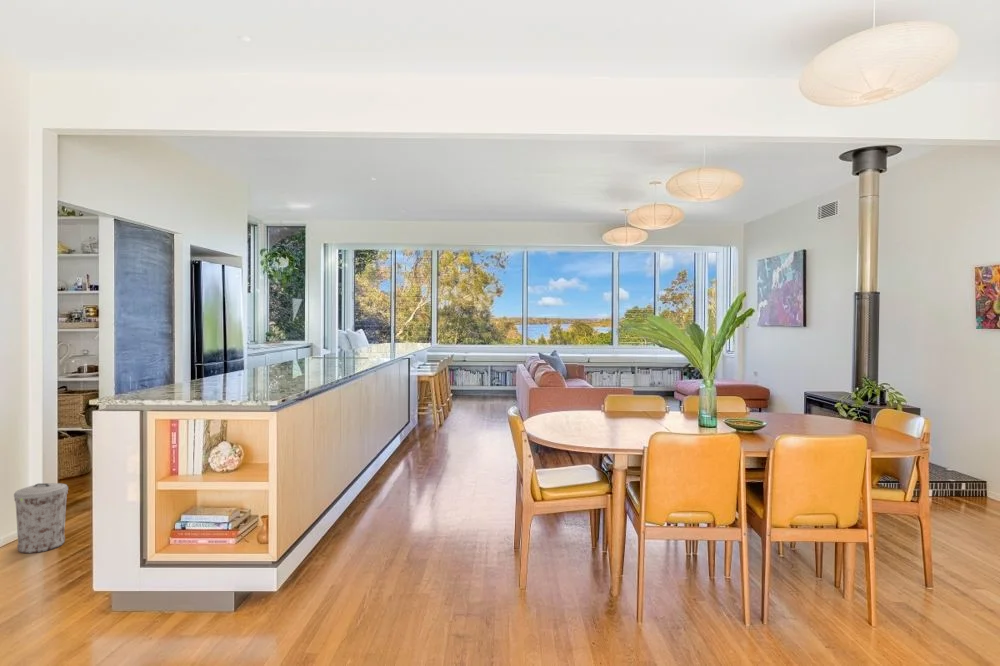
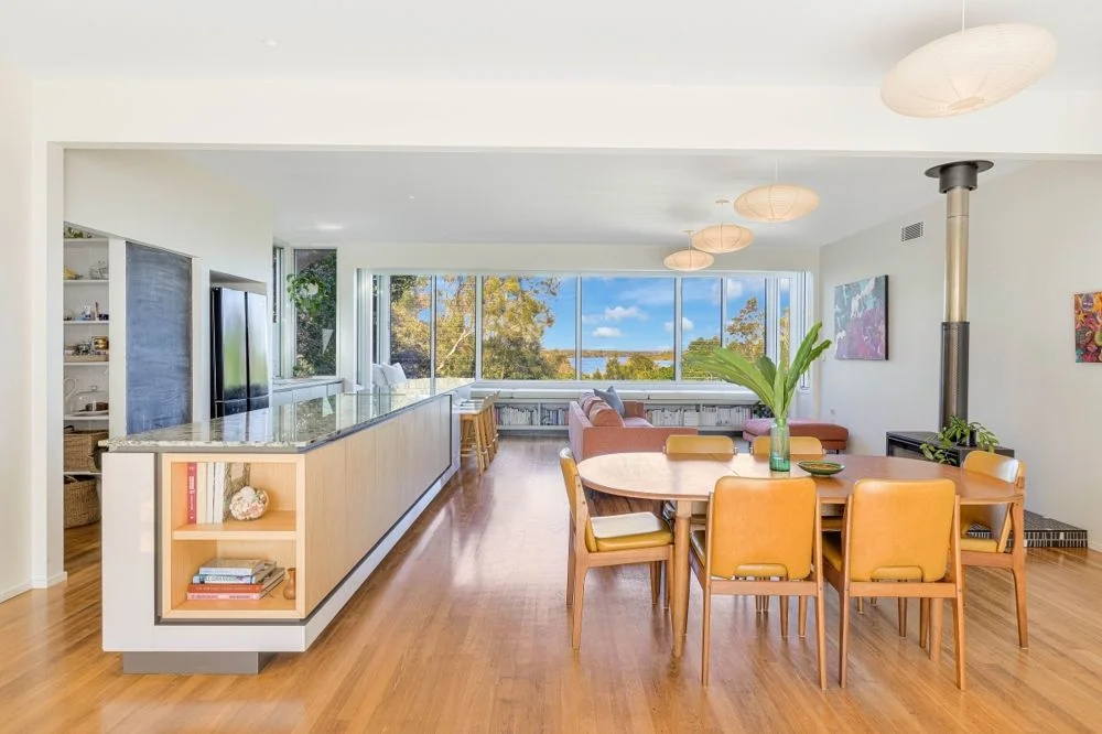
- trash can (41, 515)
